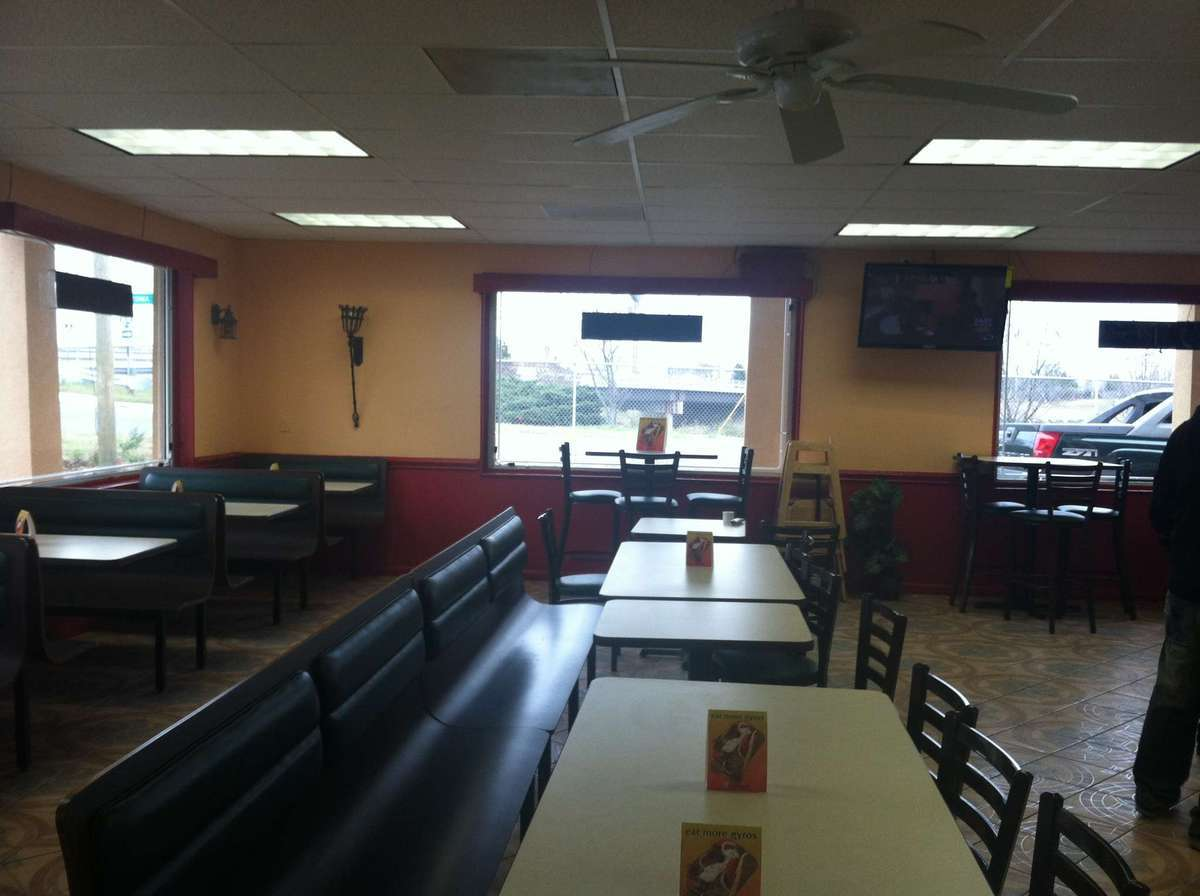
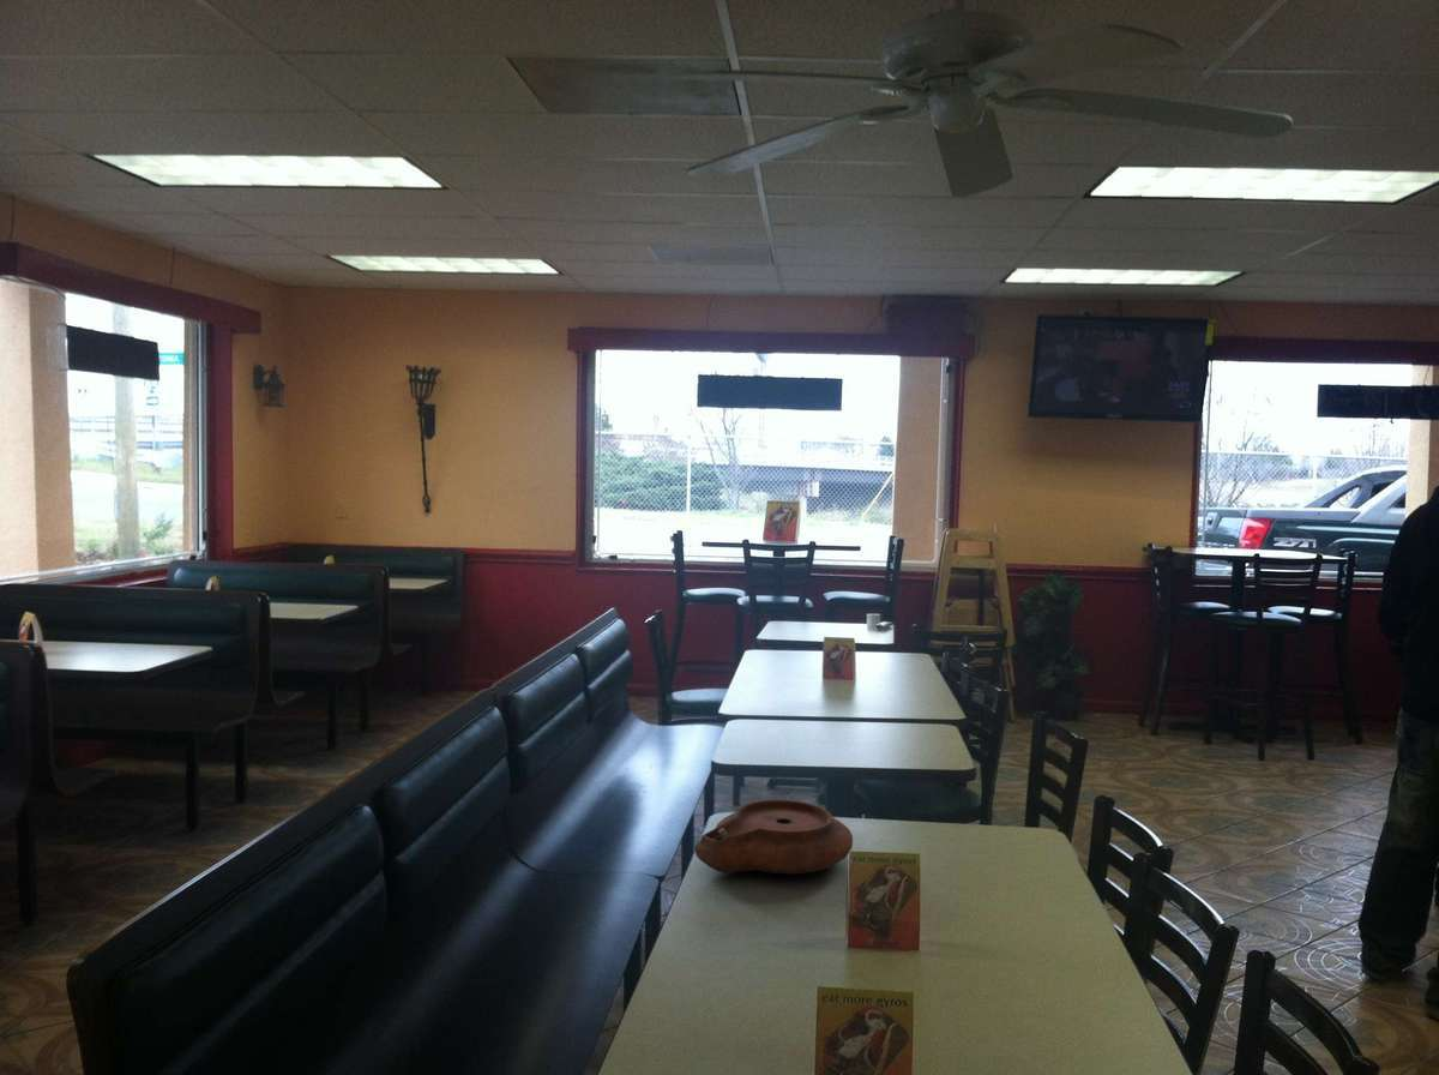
+ plate (773, 835)
